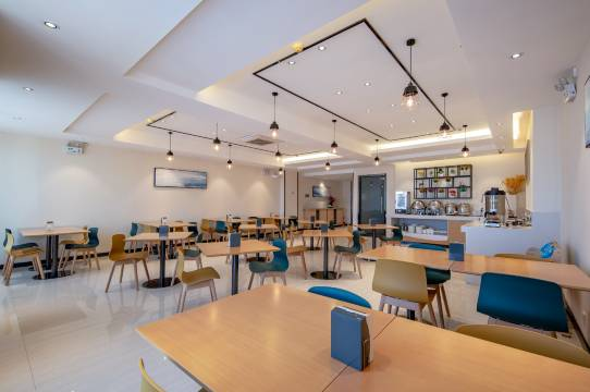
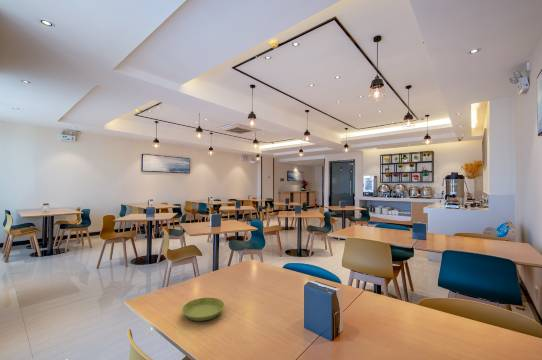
+ saucer (203, 309)
